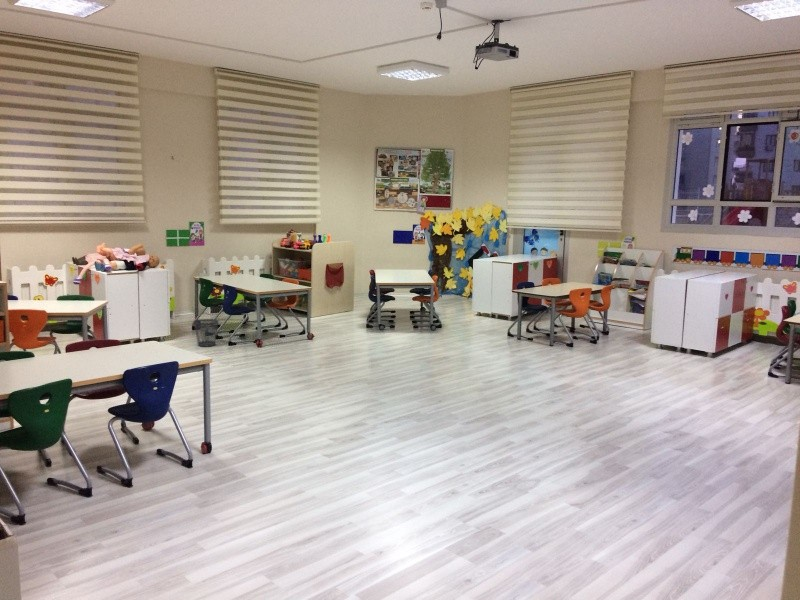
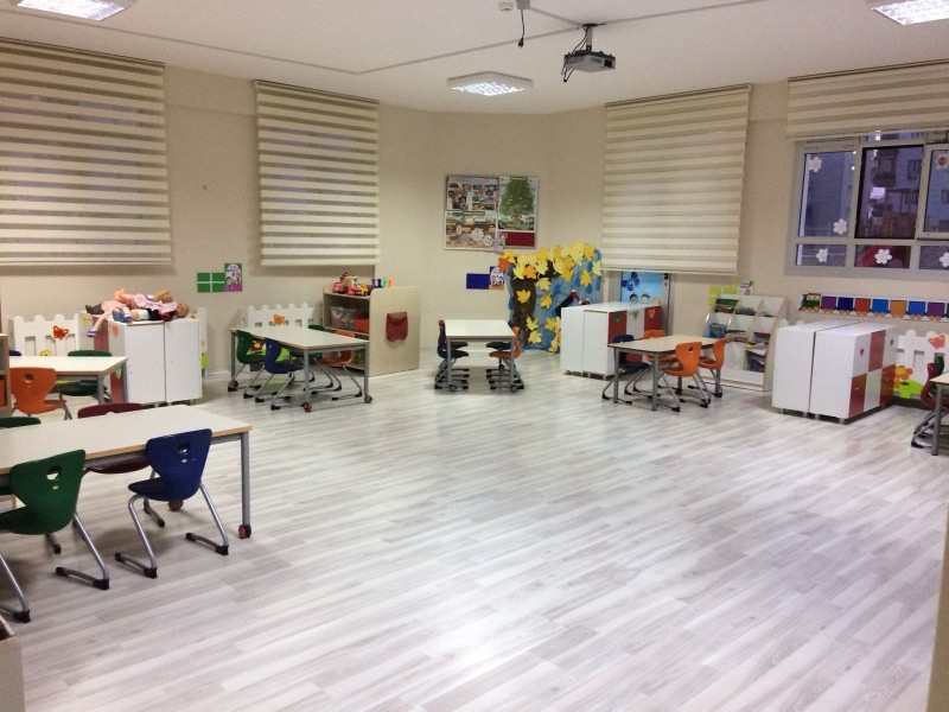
- wastebasket (206, 333)
